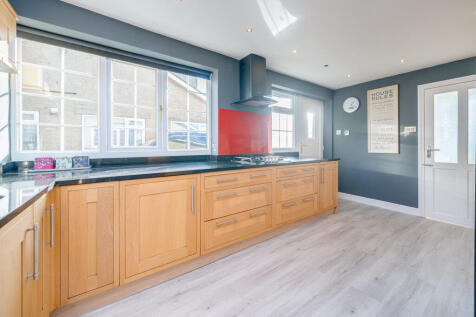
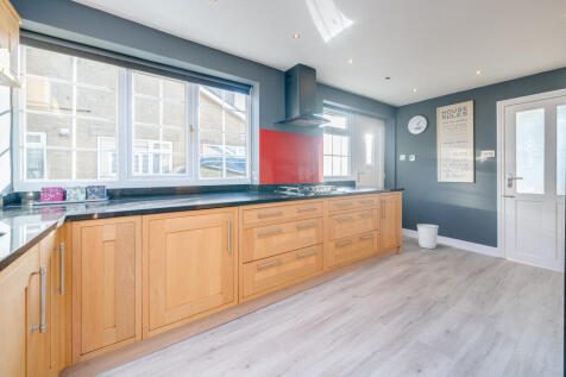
+ trash can (427, 235)
